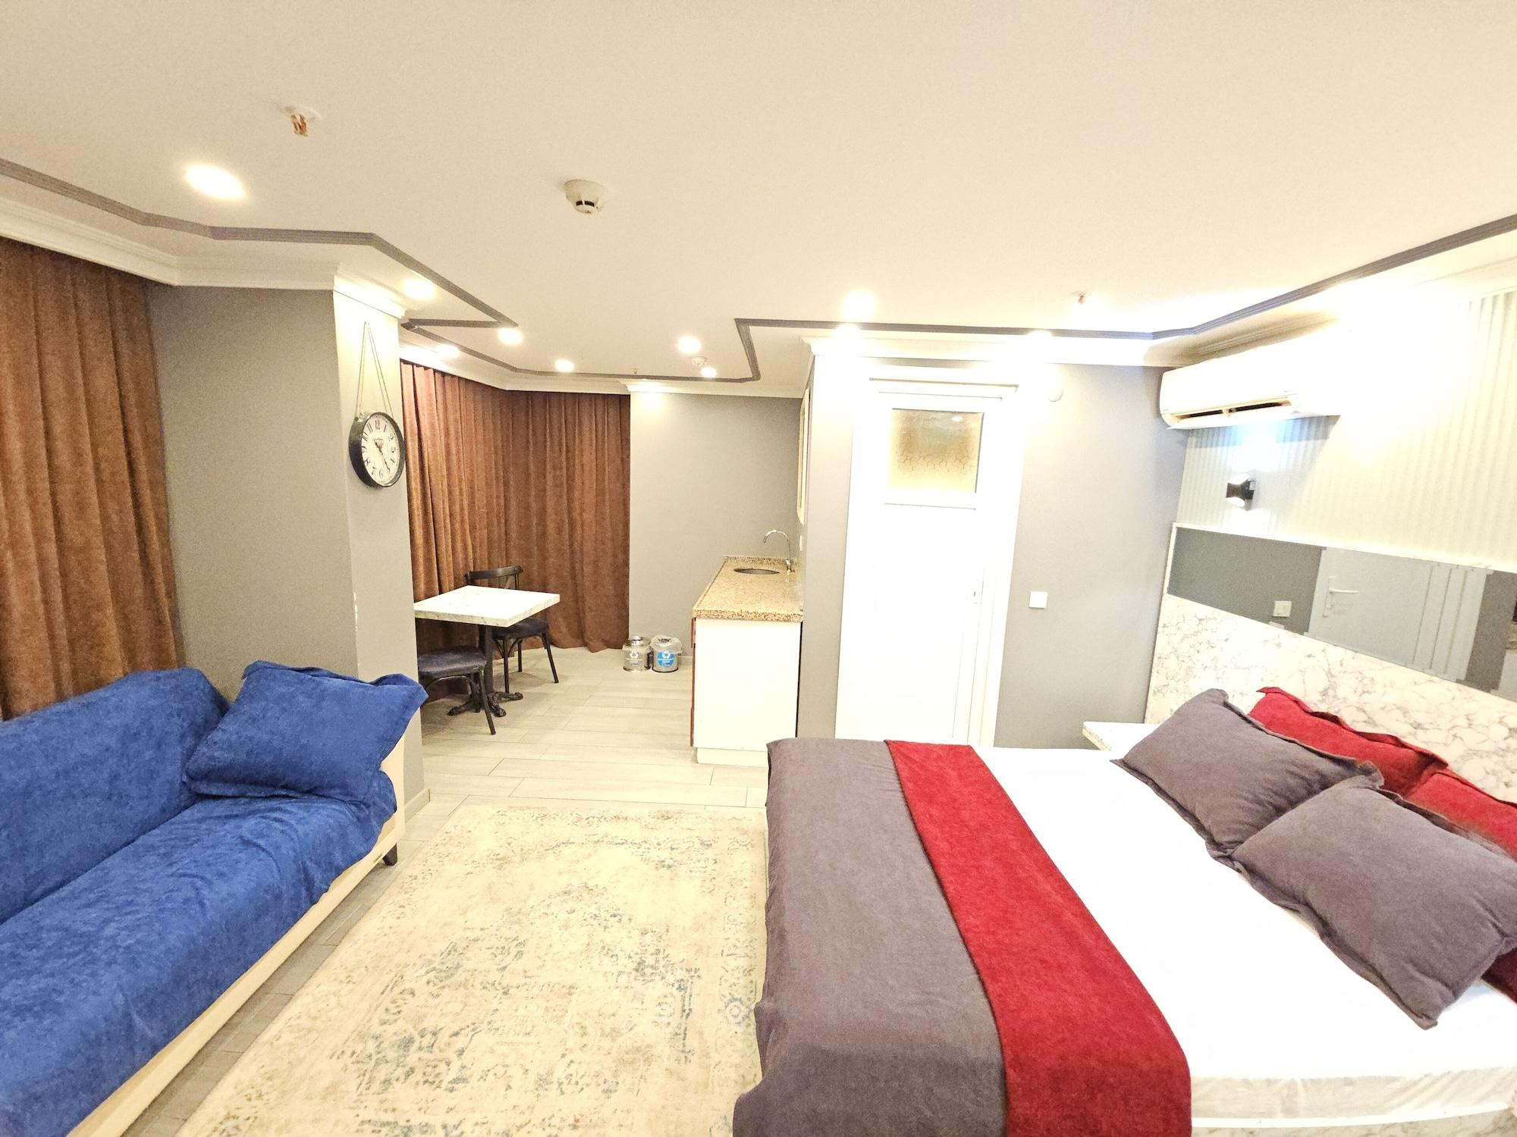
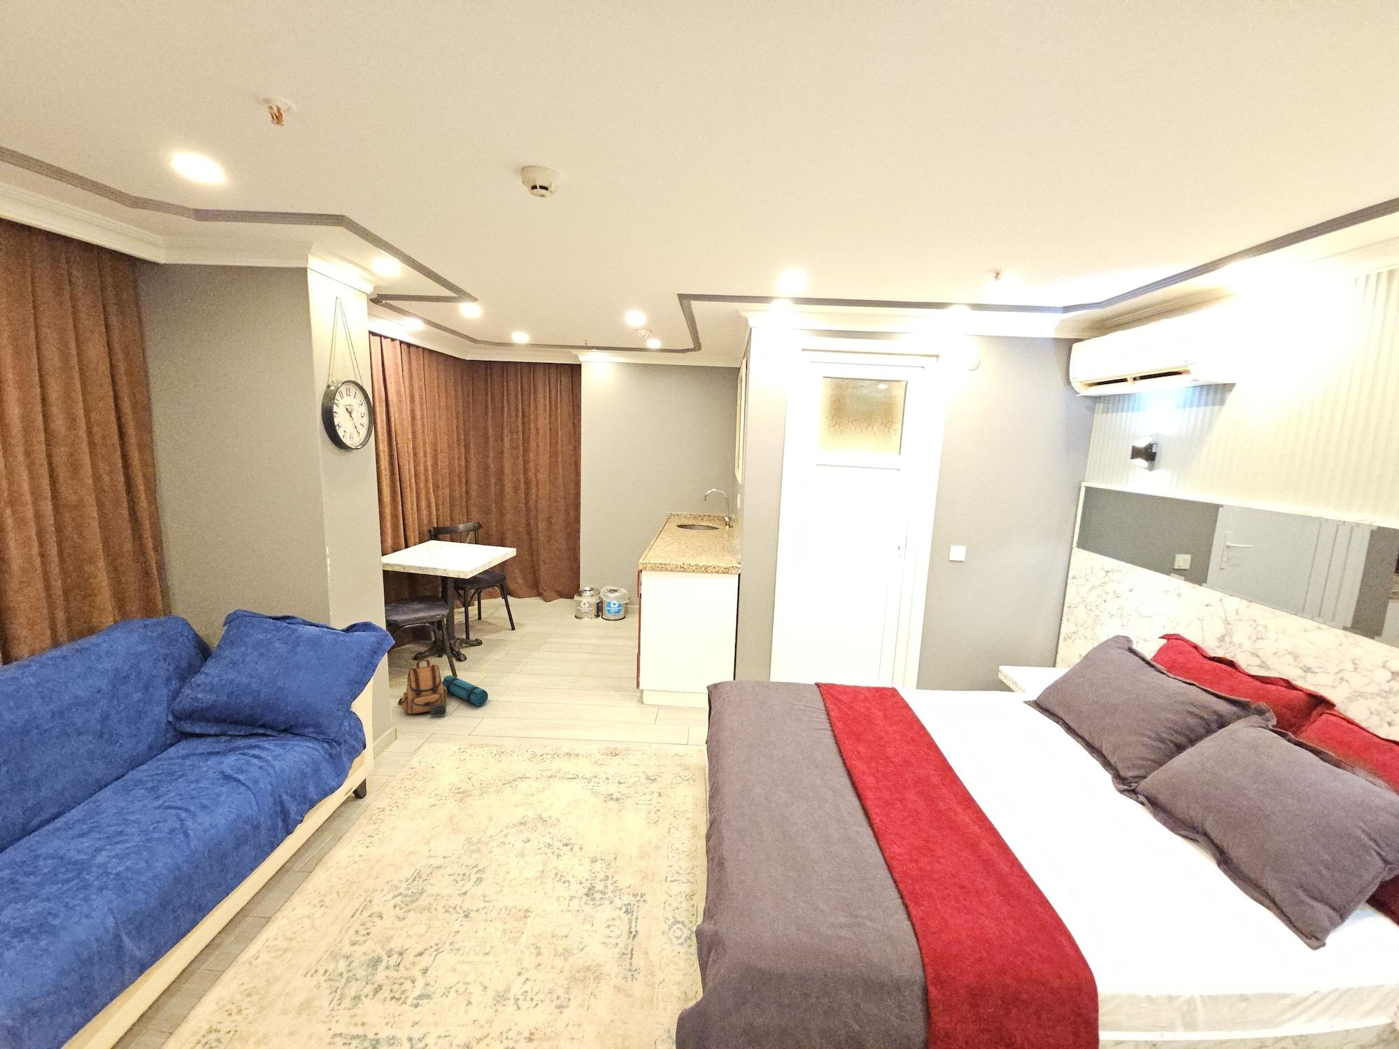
+ backpack (444, 680)
